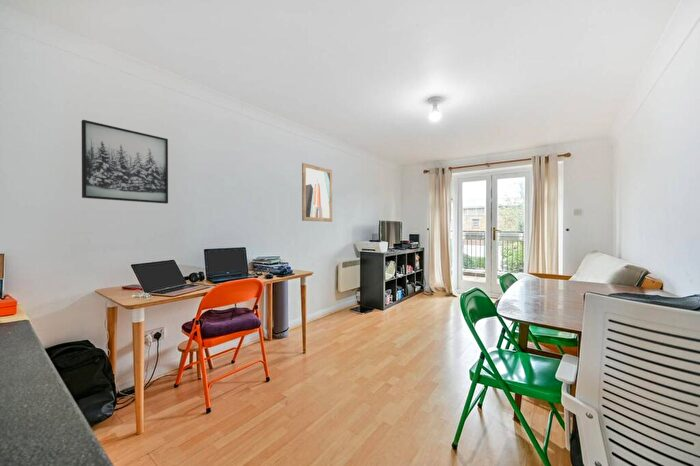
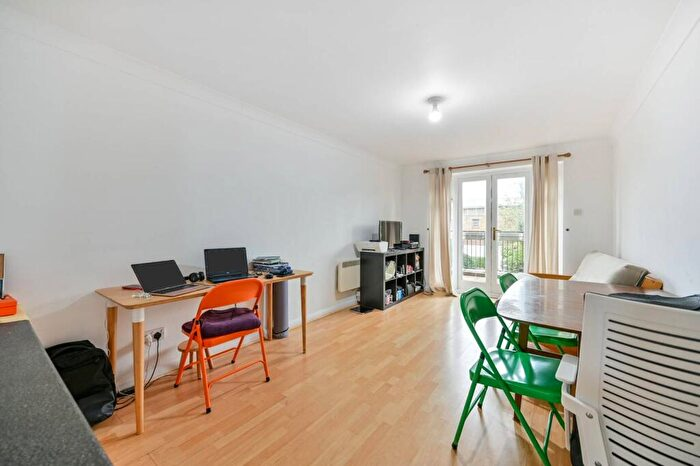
- wall art (317, 194)
- wall art (128, 165)
